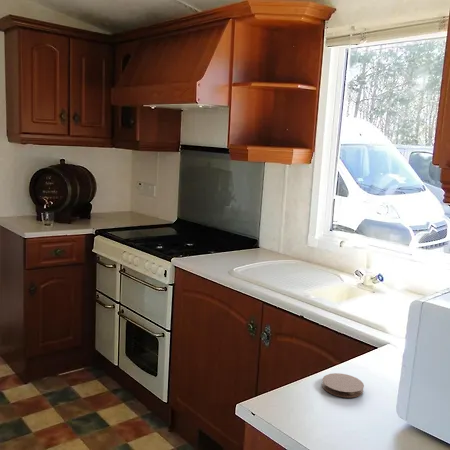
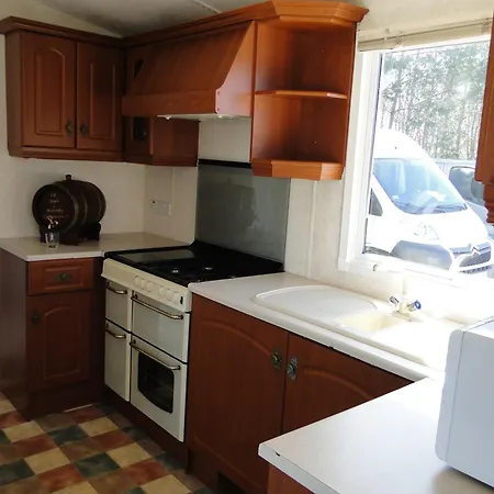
- coaster (342, 384)
